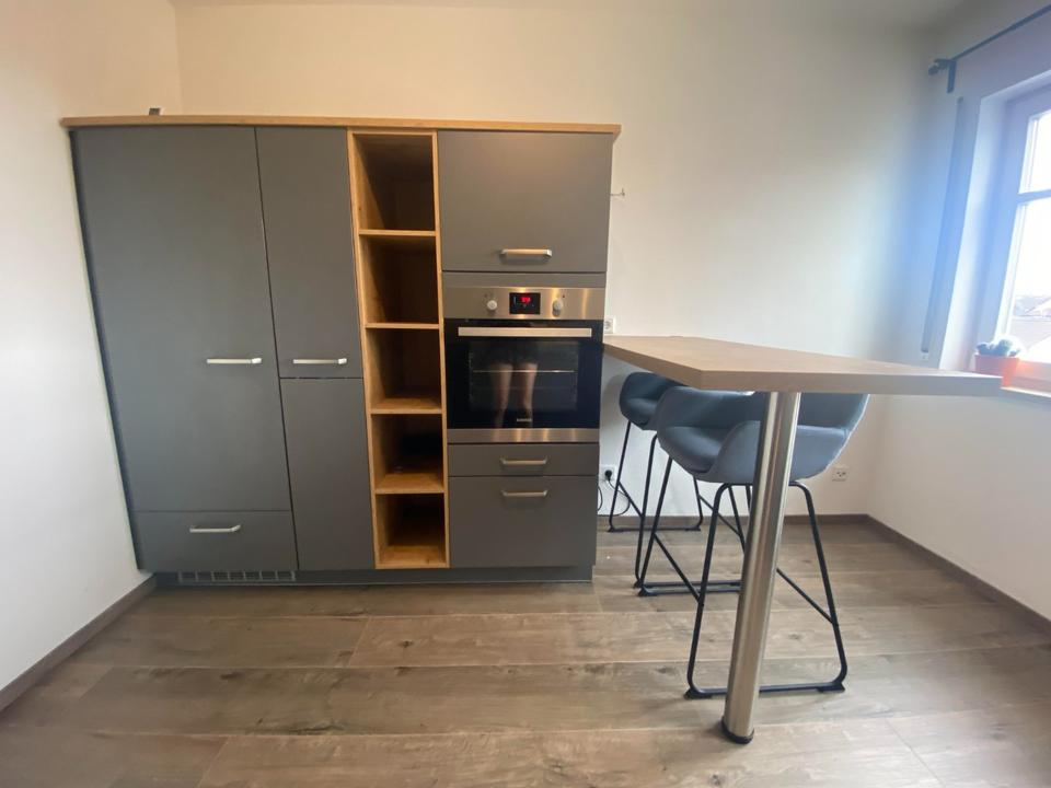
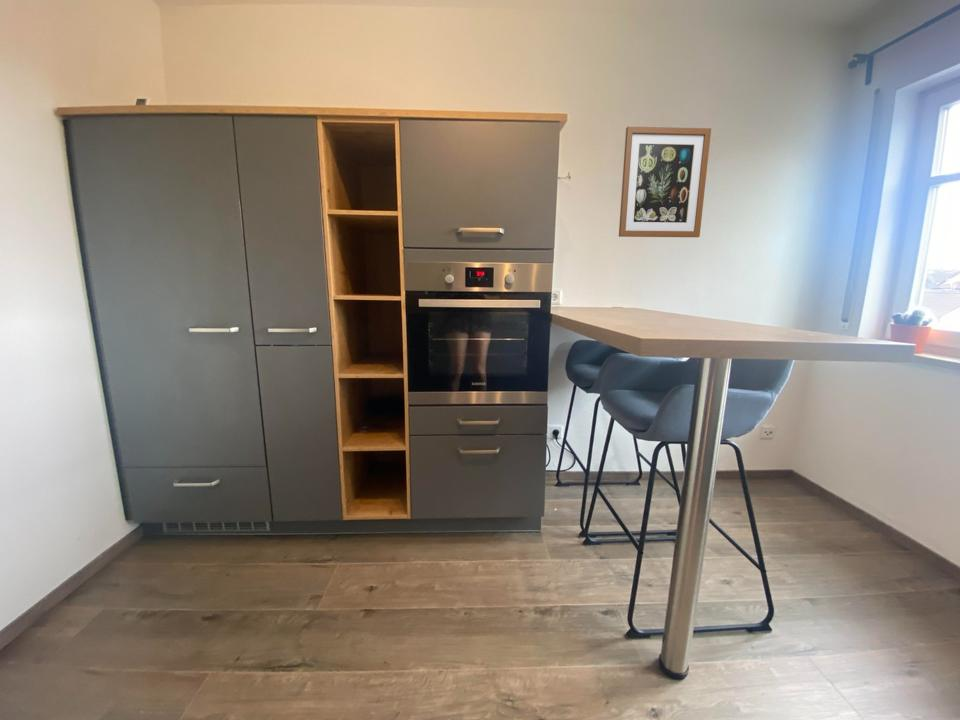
+ wall art (663, 183)
